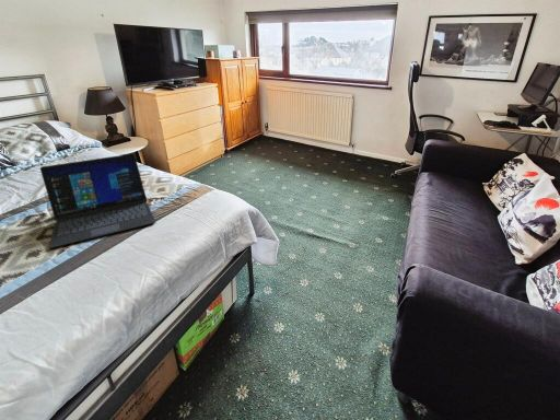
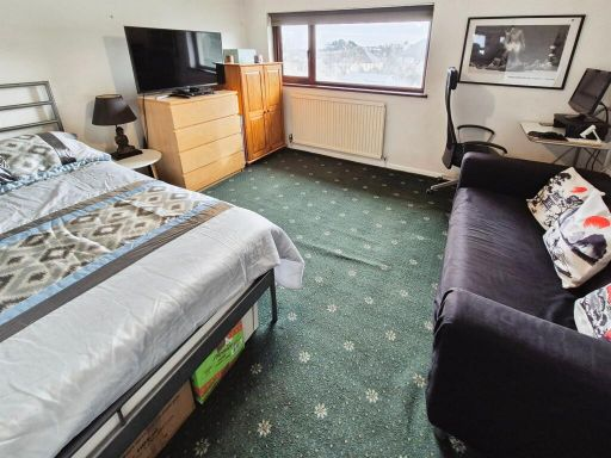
- laptop (97, 195)
